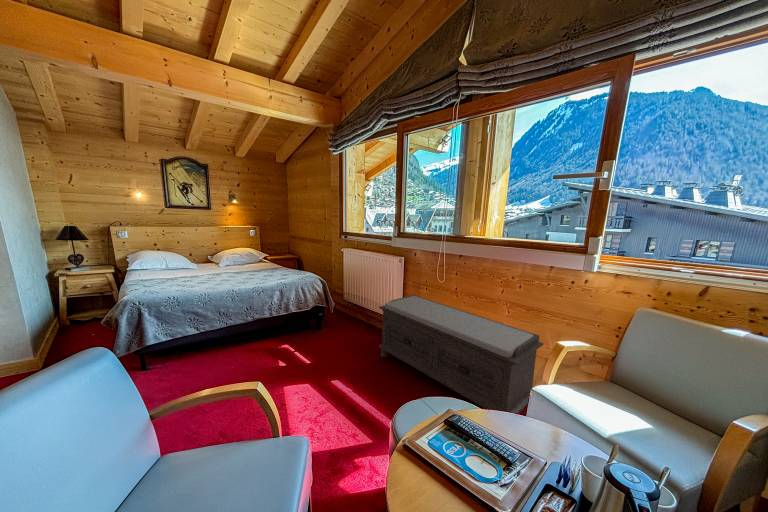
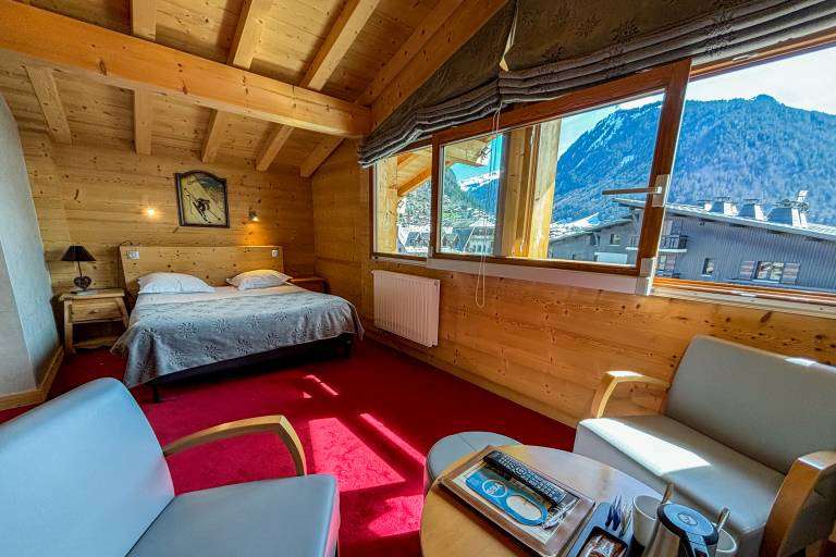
- bench (448, 347)
